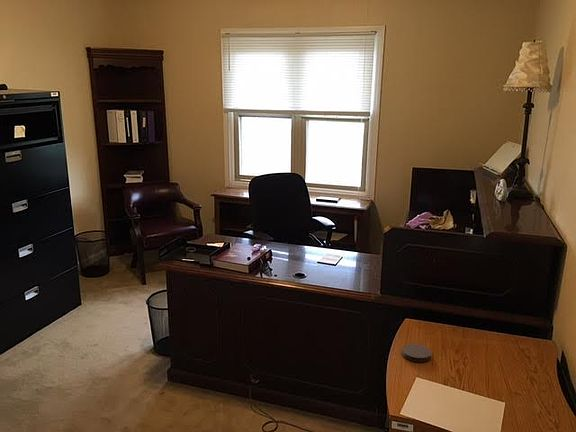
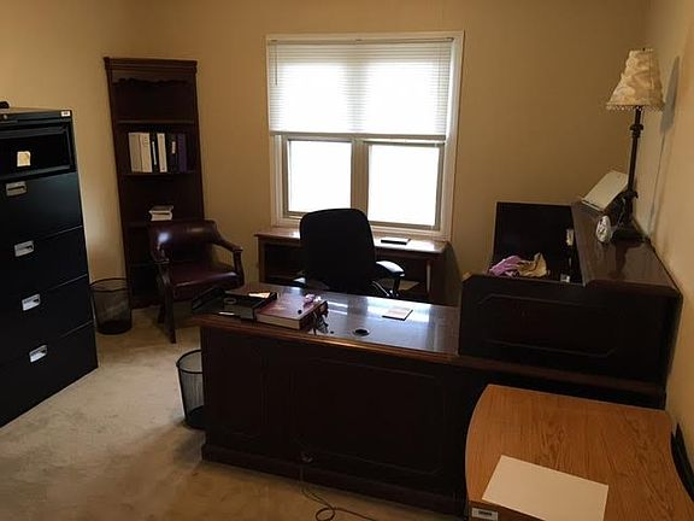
- coaster (416, 352)
